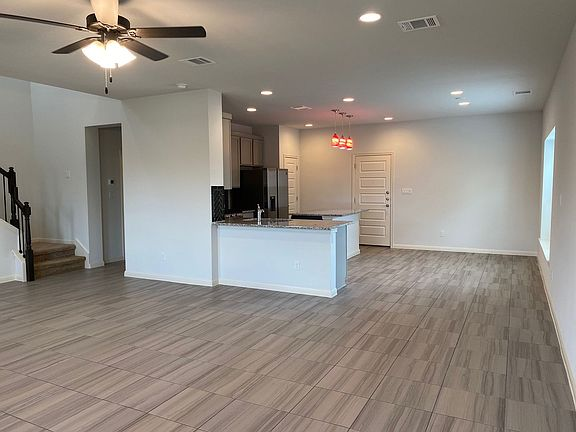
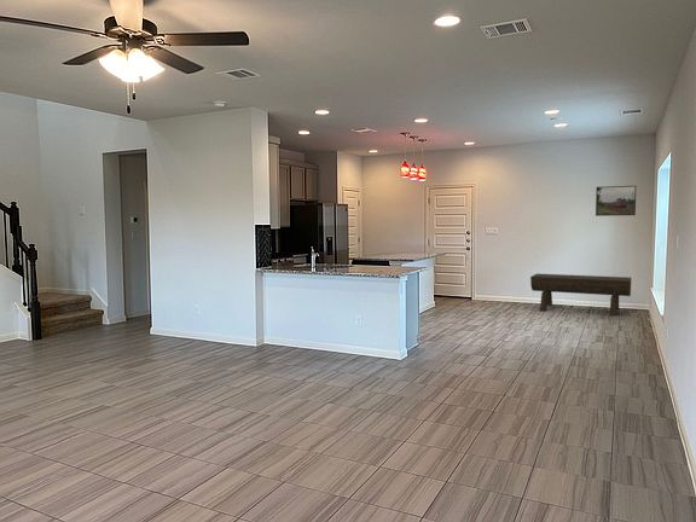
+ bench (579, 292)
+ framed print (615, 201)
